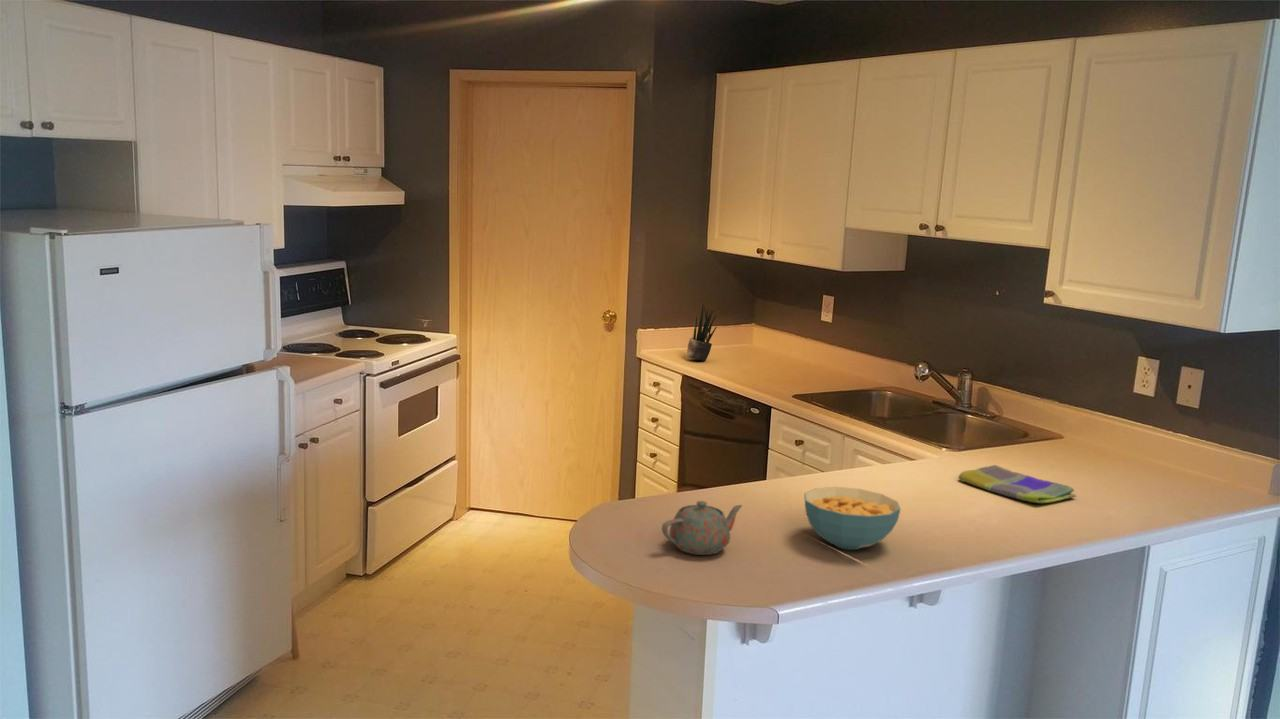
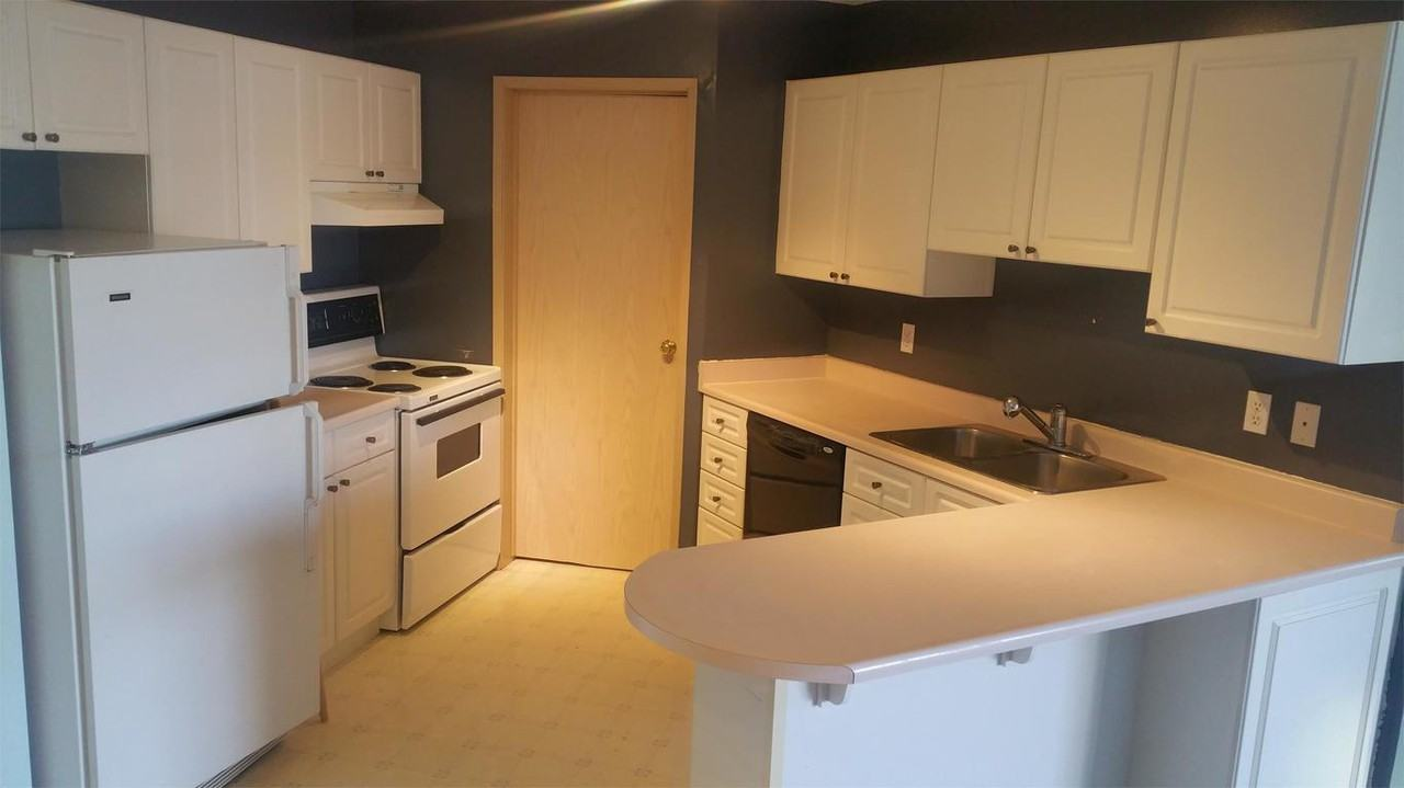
- dish towel (1015, 483)
- potted plant (703, 332)
- teapot (703, 524)
- cereal bowl (849, 523)
